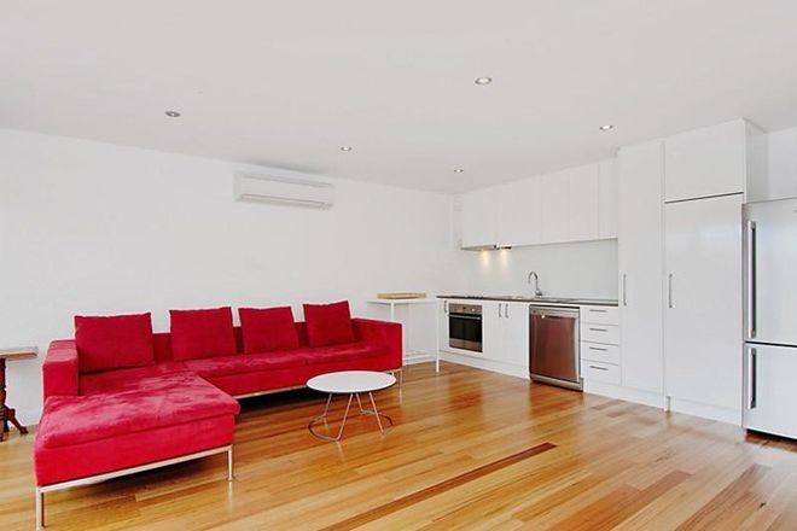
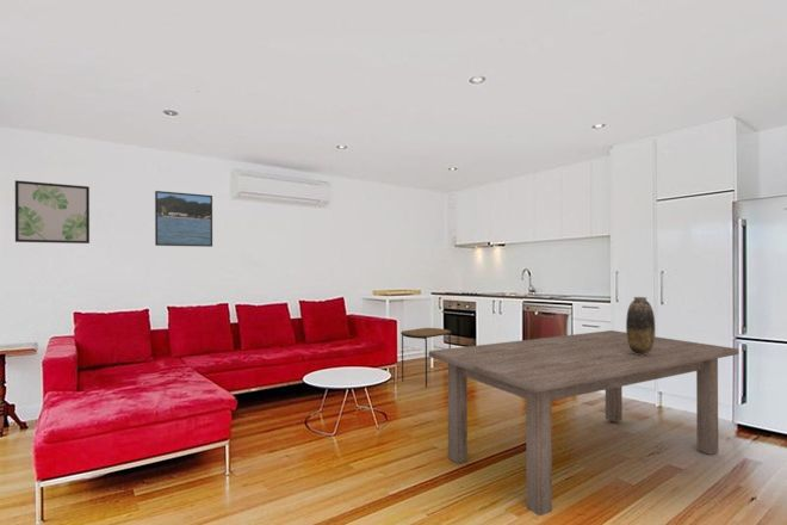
+ vase (640, 325)
+ dining table (582, 394)
+ side table (426, 356)
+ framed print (184, 220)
+ wall art (54, 212)
